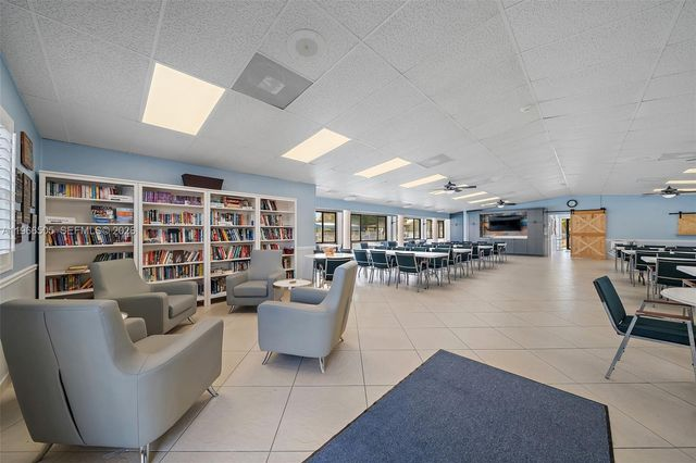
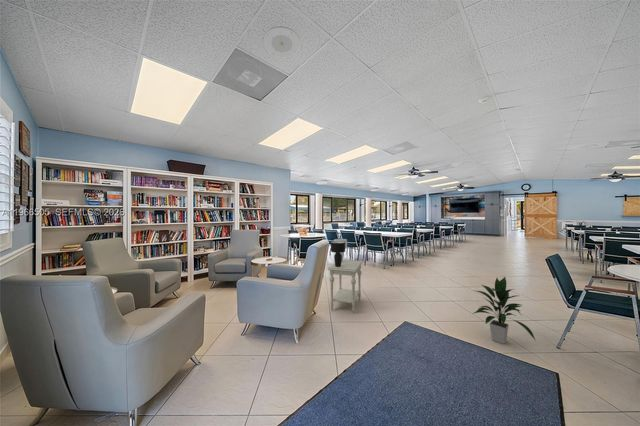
+ side table (351, 283)
+ table lamp (339, 252)
+ indoor plant (500, 310)
